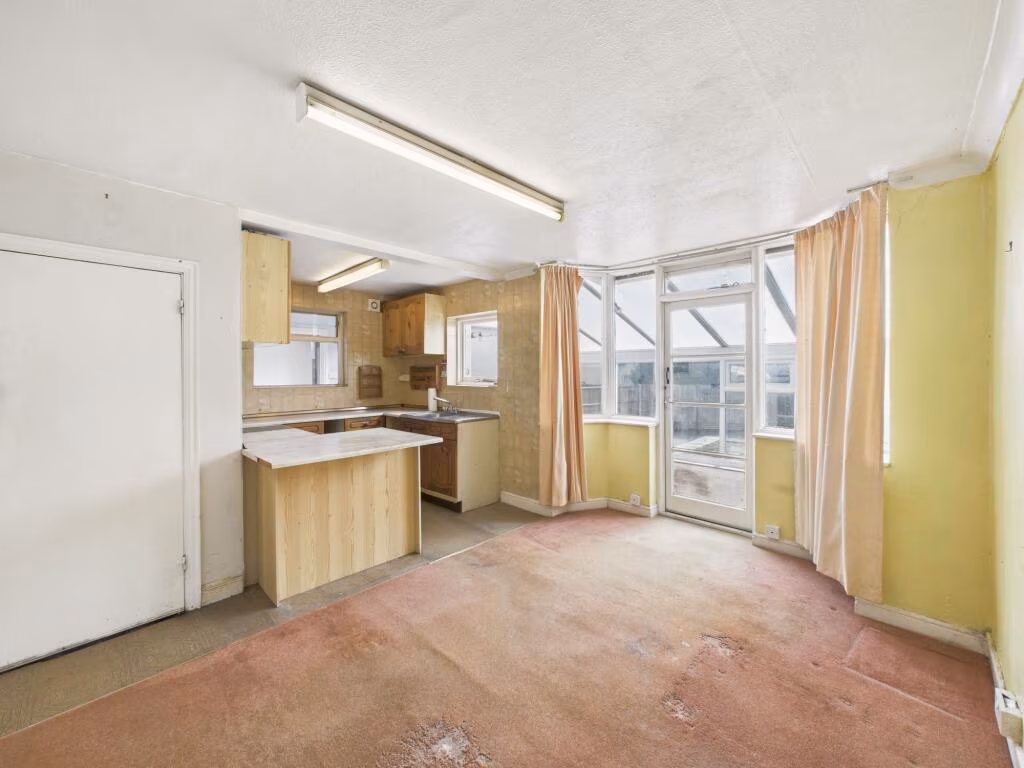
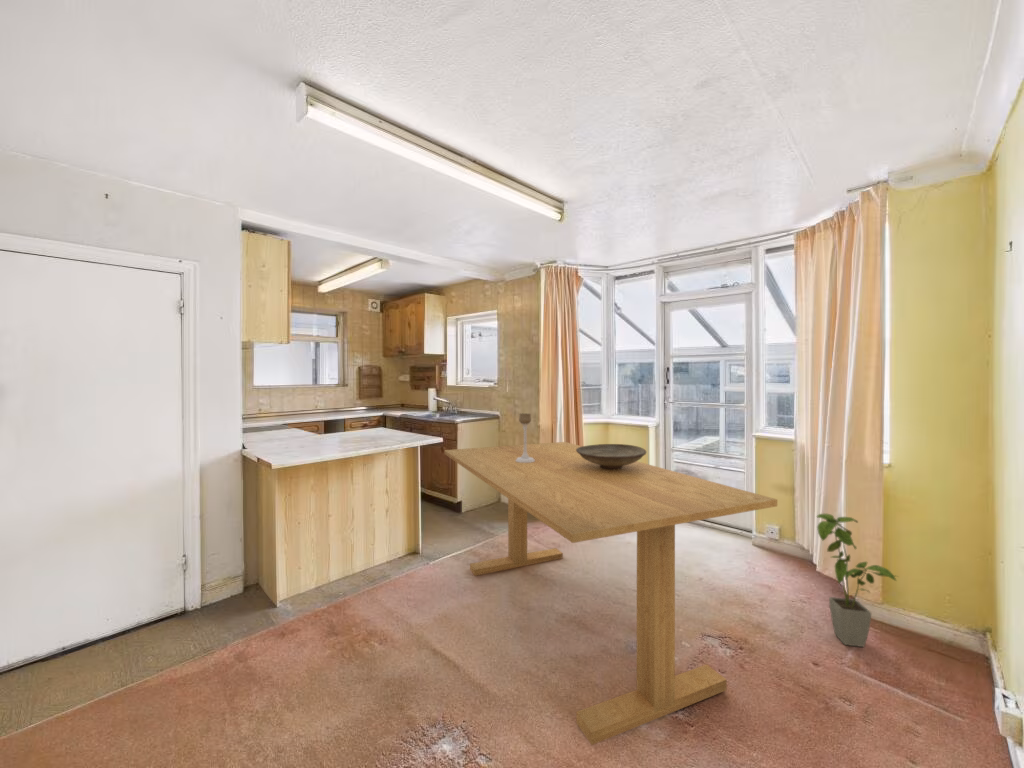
+ candle holder (525, 437)
+ dining table (569, 540)
+ decorative bowl (610, 457)
+ house plant (847, 582)
